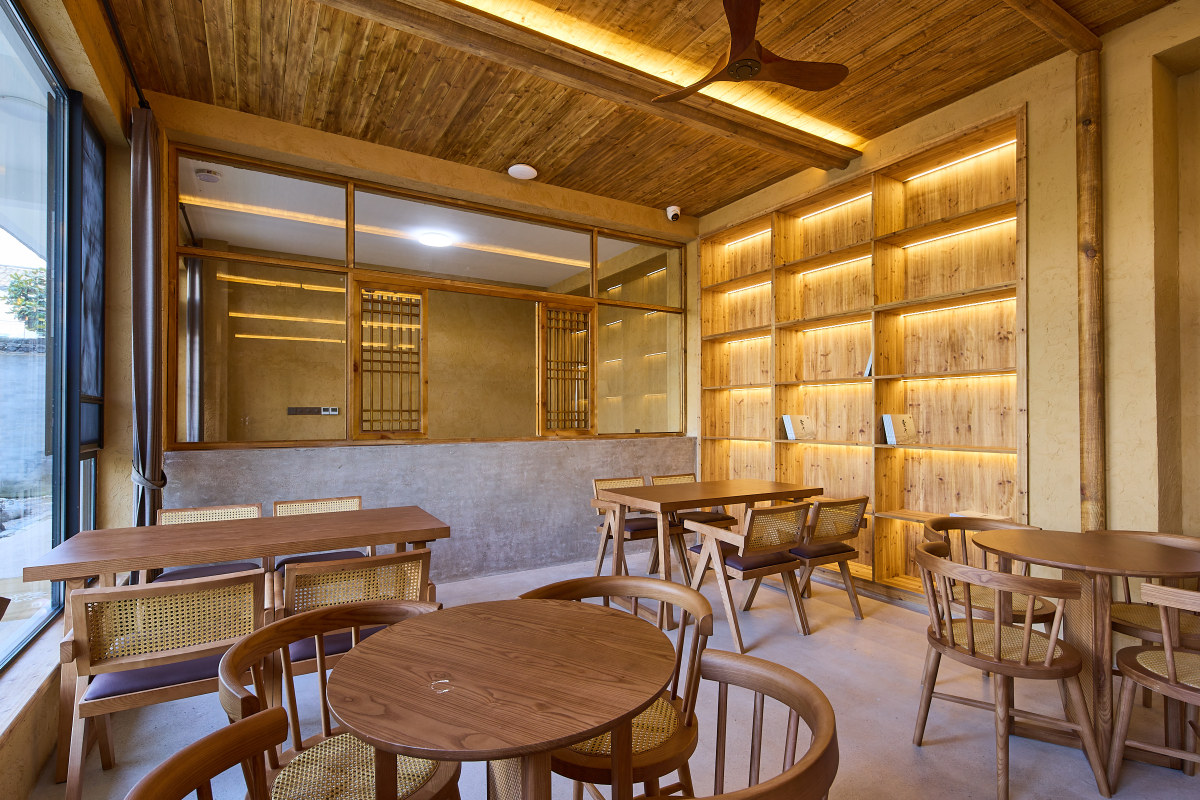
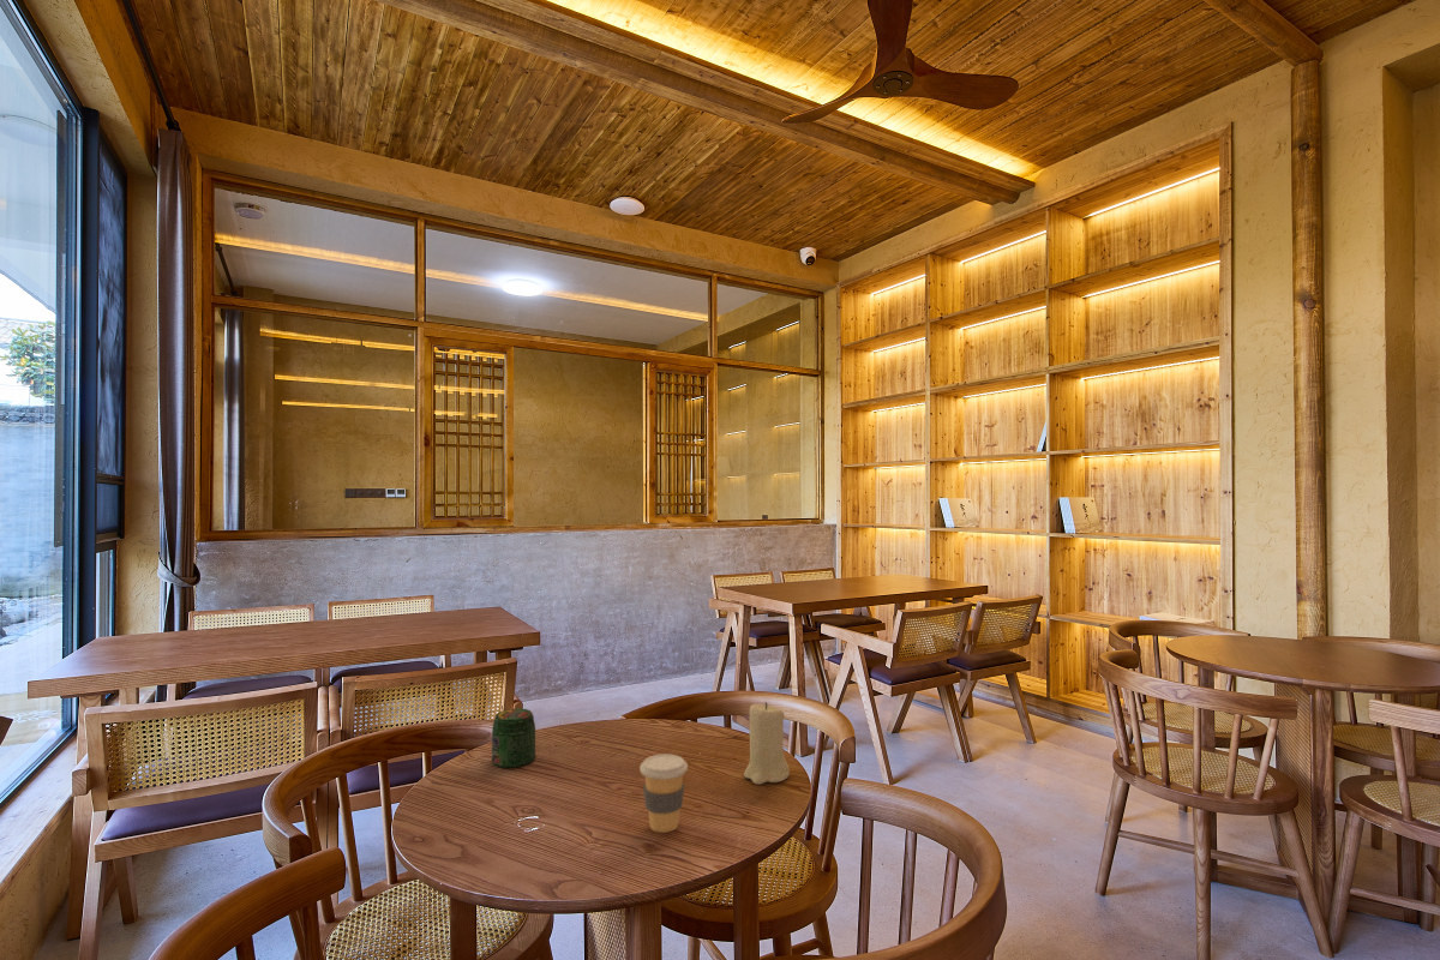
+ candle (766, 738)
+ jar (514, 737)
+ coffee cup (664, 793)
